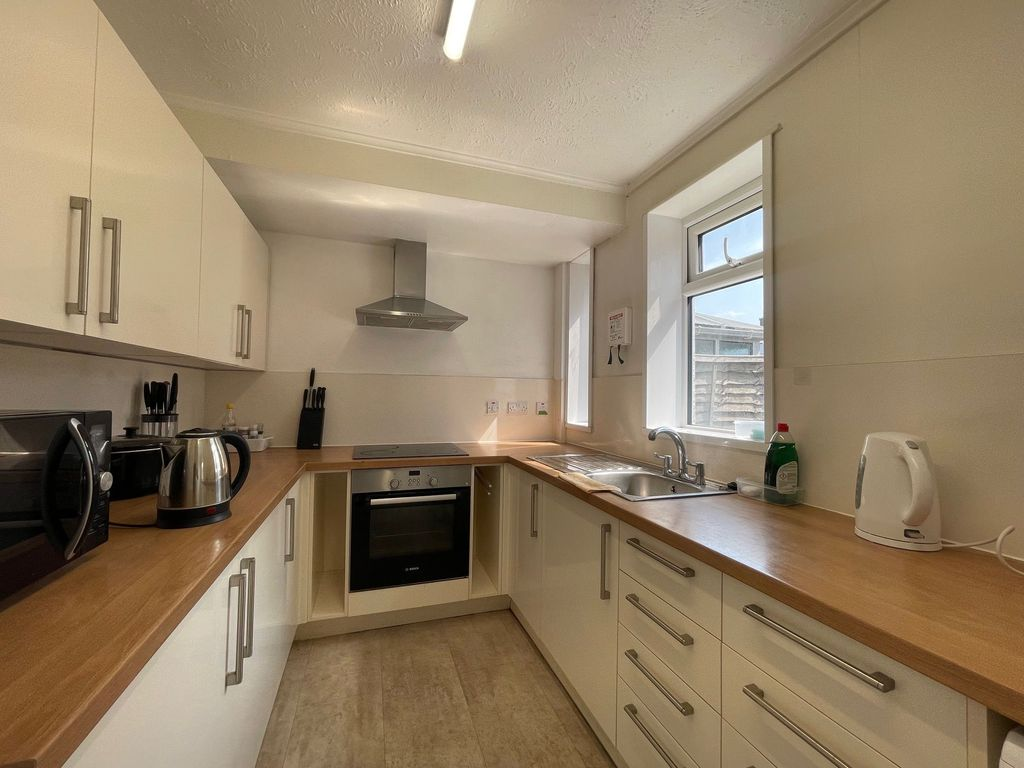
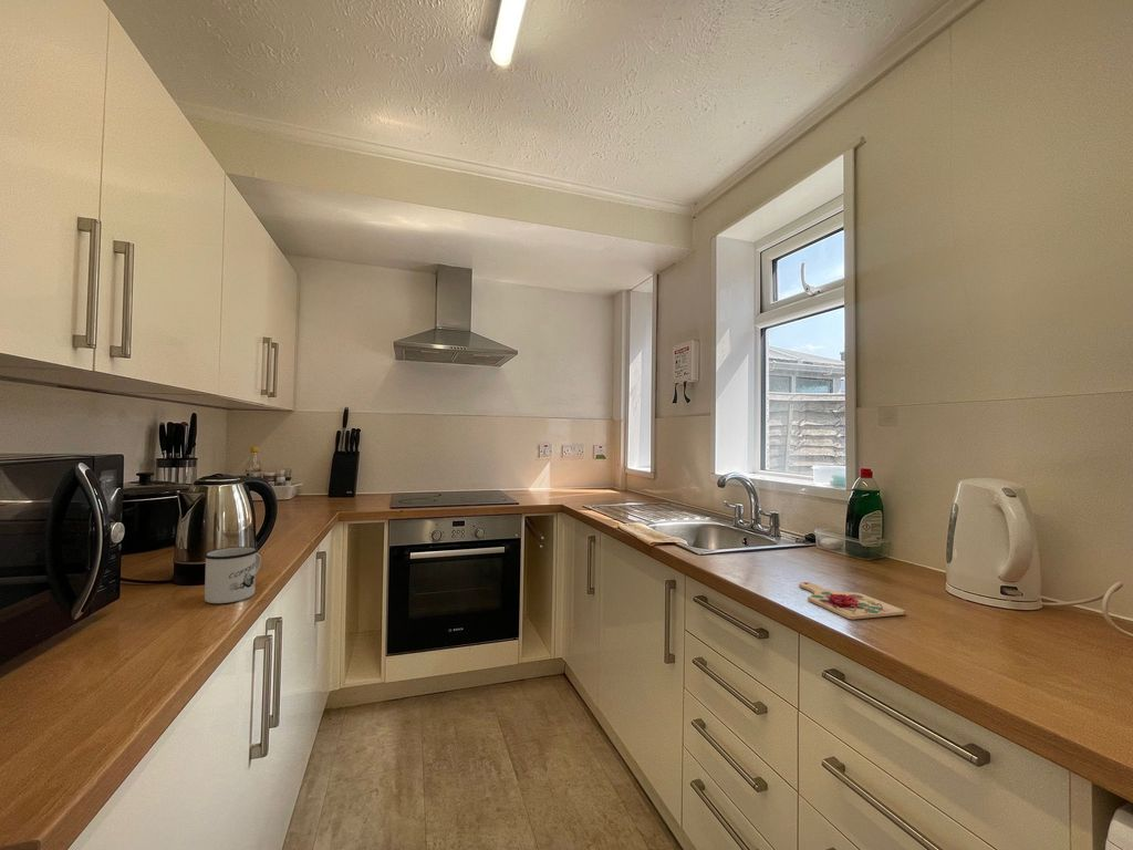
+ mug (237, 571)
+ cutting board (836, 593)
